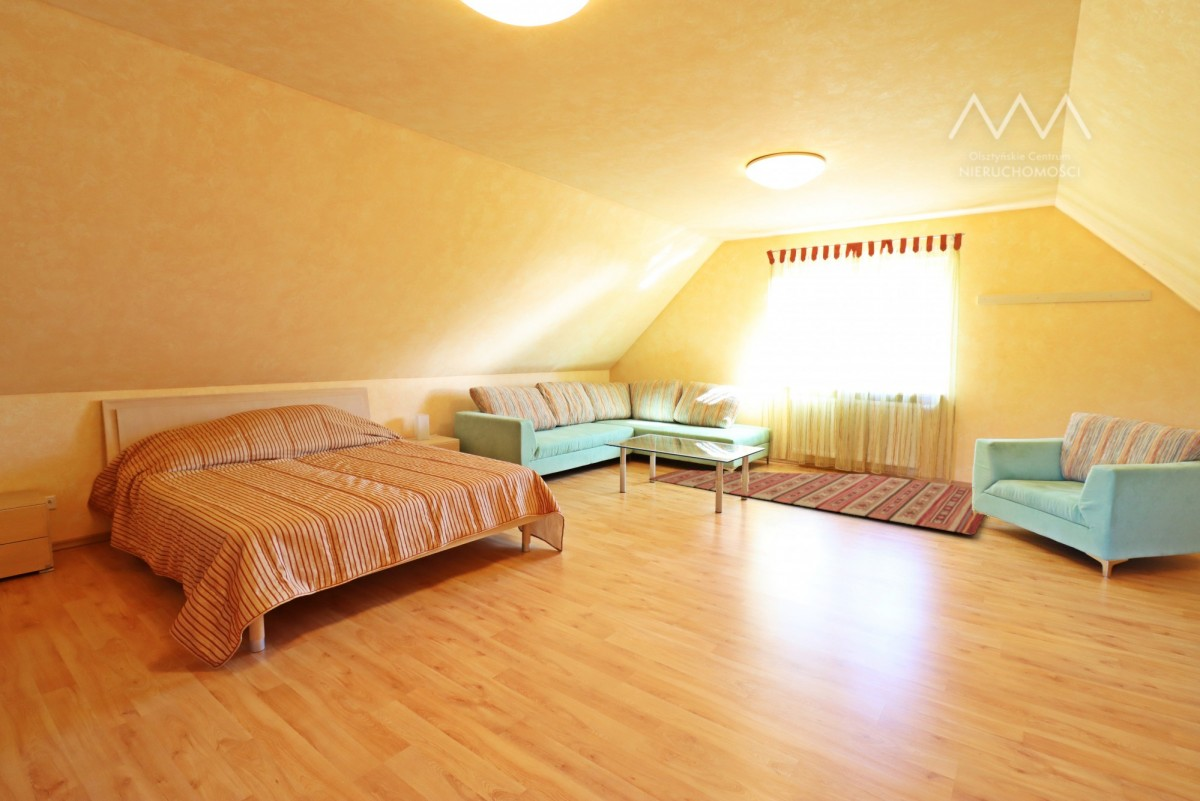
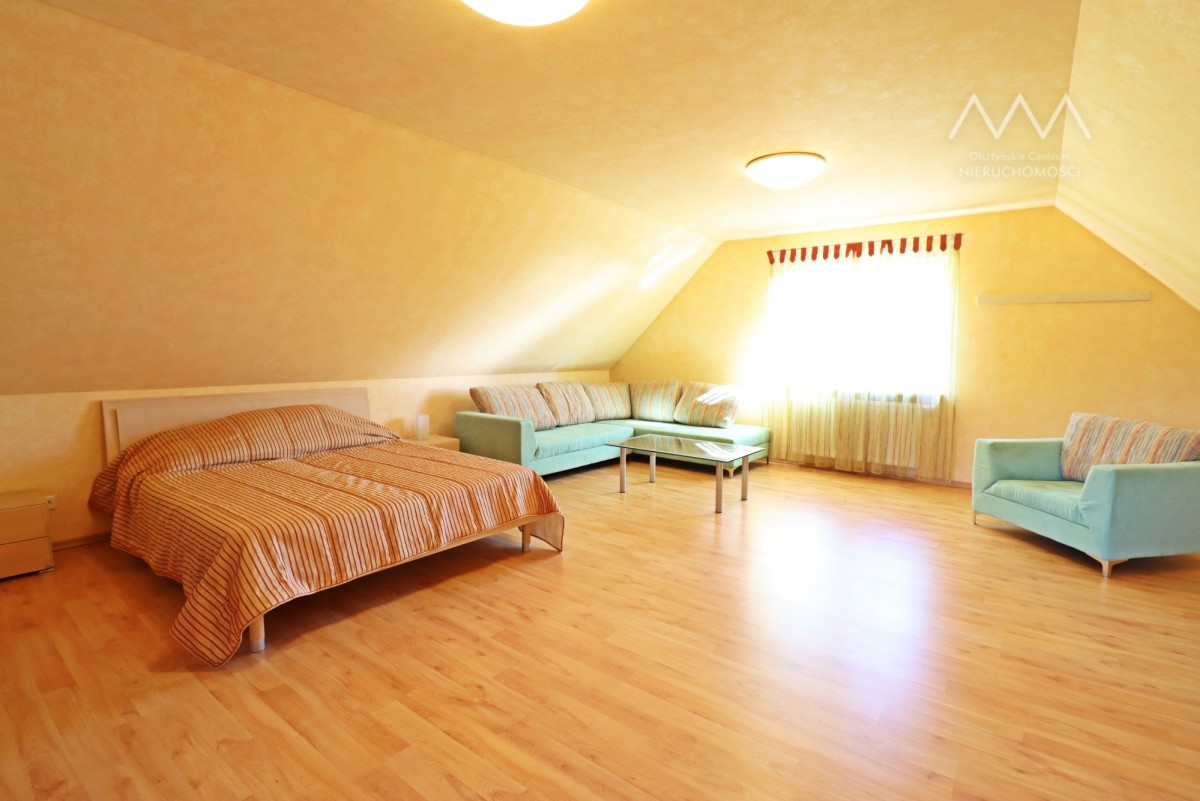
- rug (816, 484)
